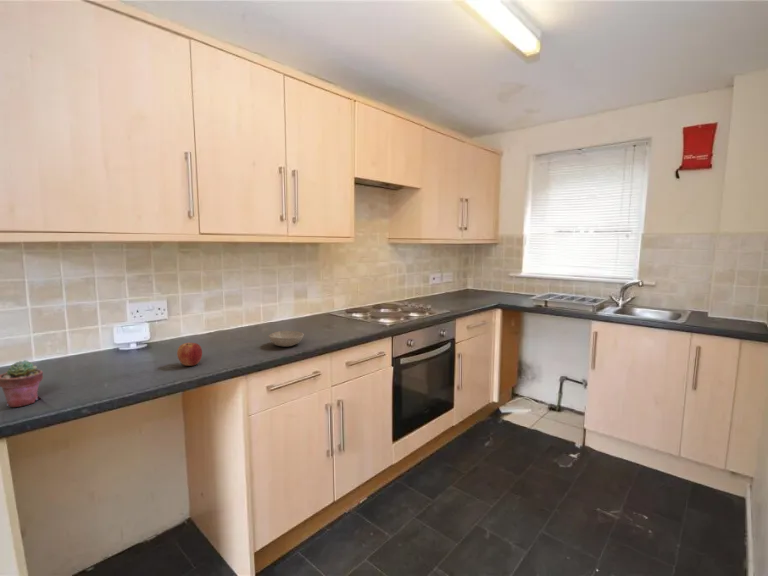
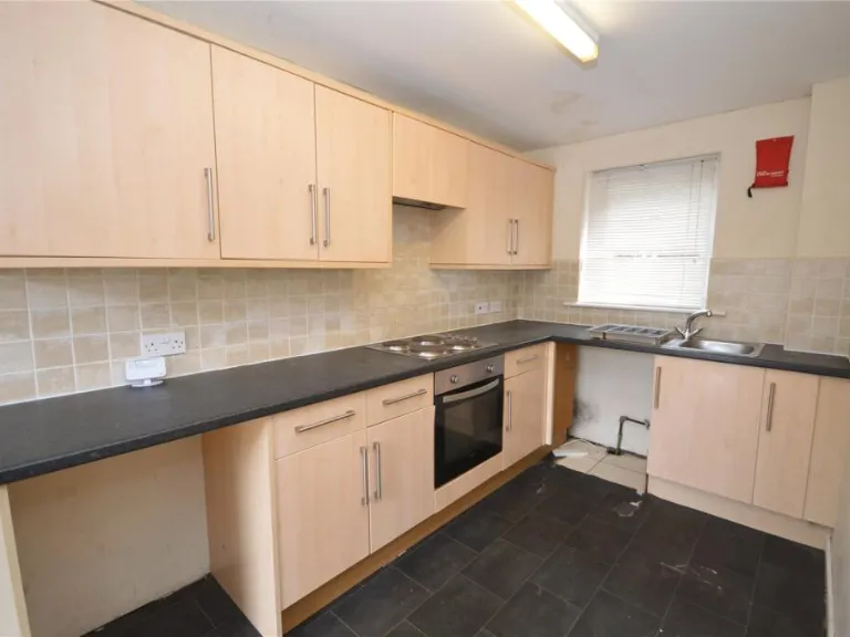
- bowl (286, 339)
- potted succulent (21, 382)
- apple (189, 354)
